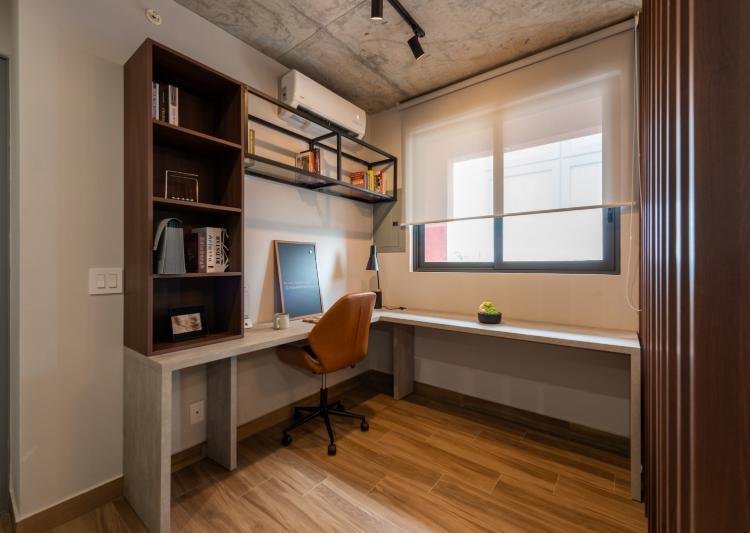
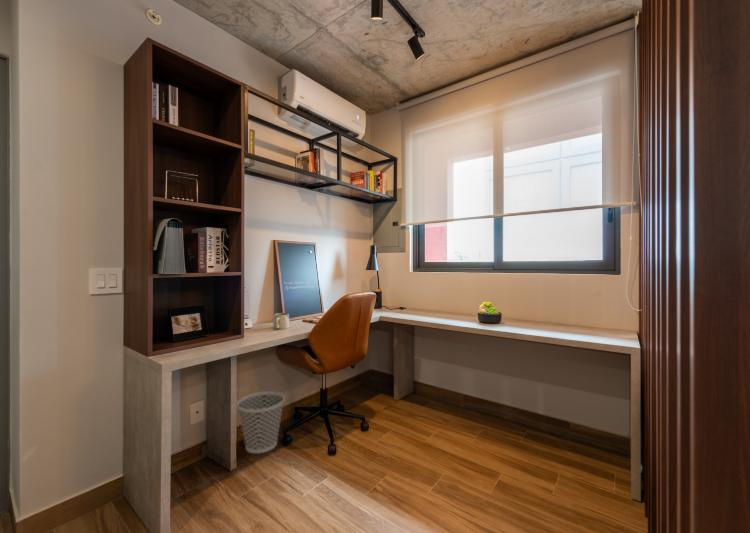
+ wastebasket (261, 422)
